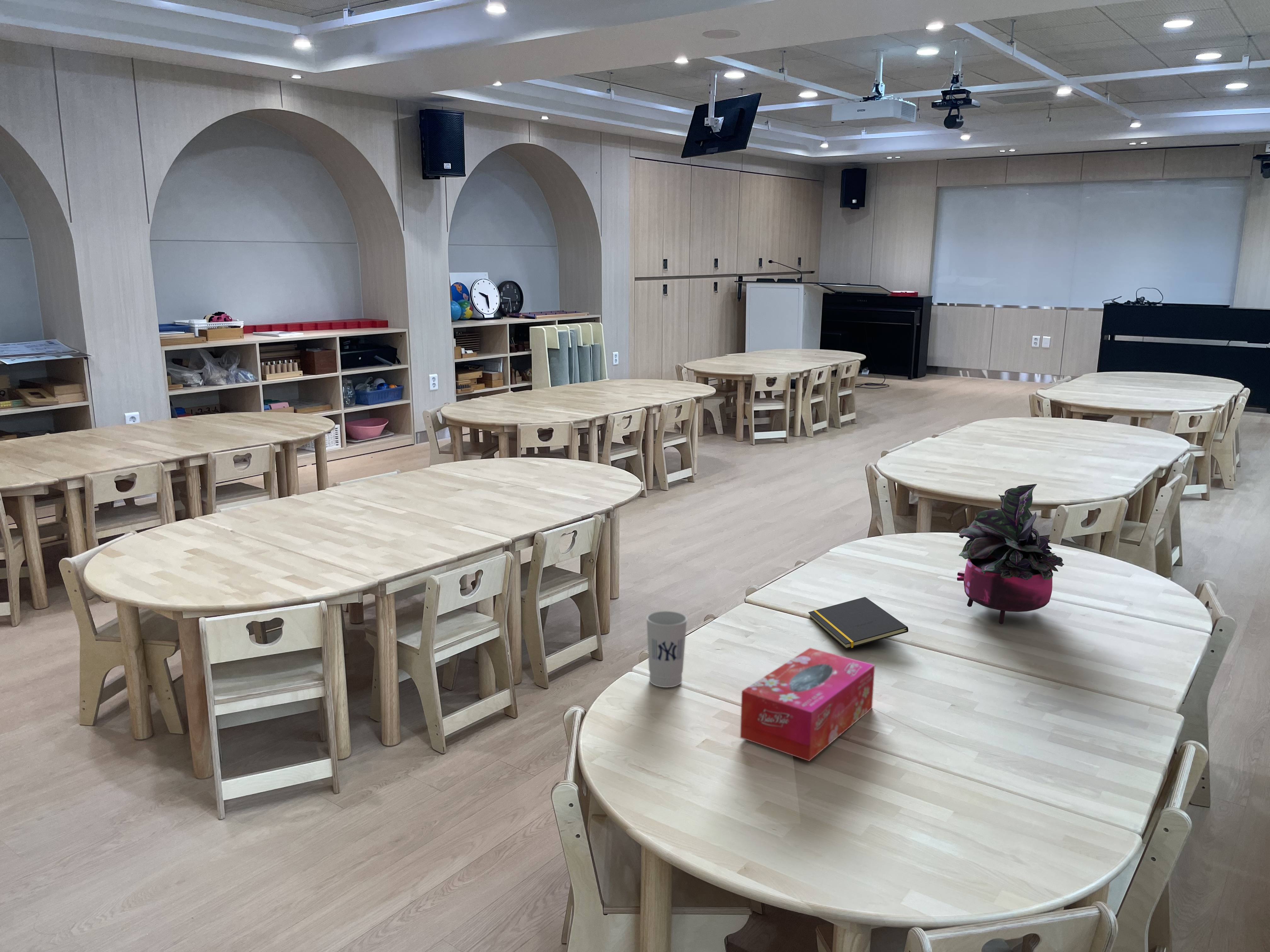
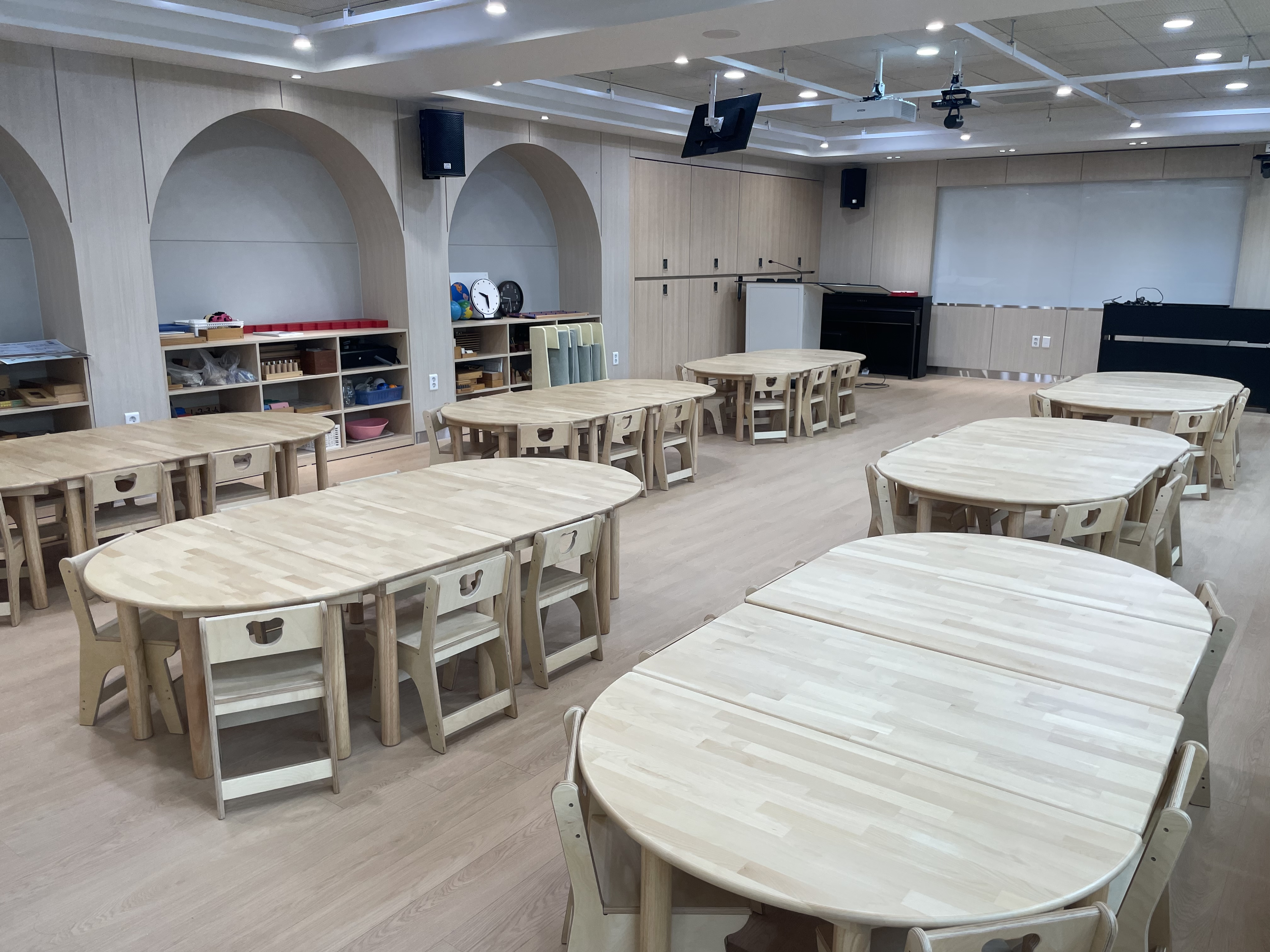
- notepad (856, 621)
- potted plant (1006, 549)
- tissue box (809, 700)
- cup (666, 649)
